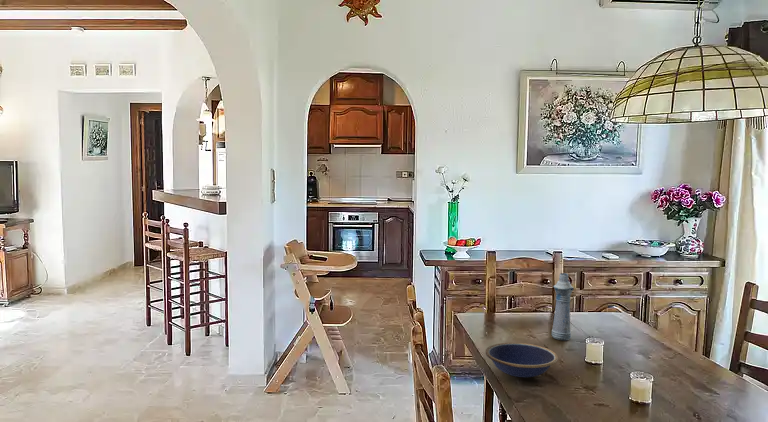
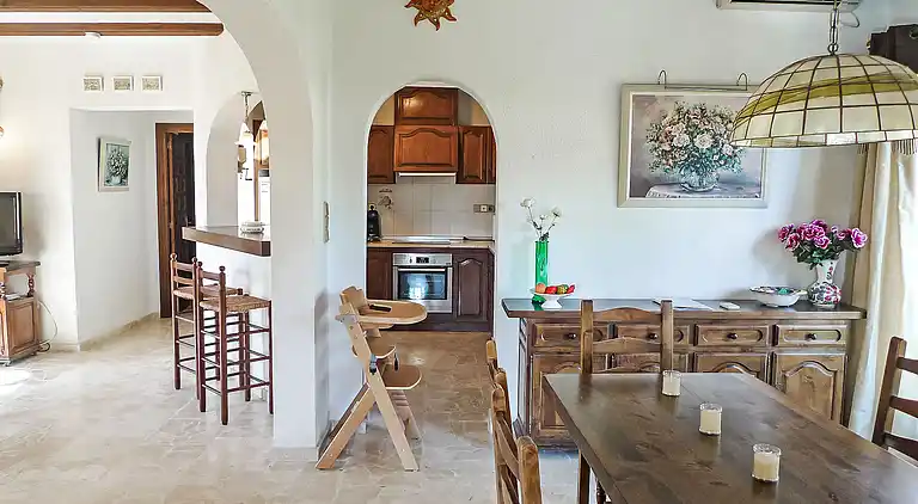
- bottle (562, 306)
- bowl (520, 363)
